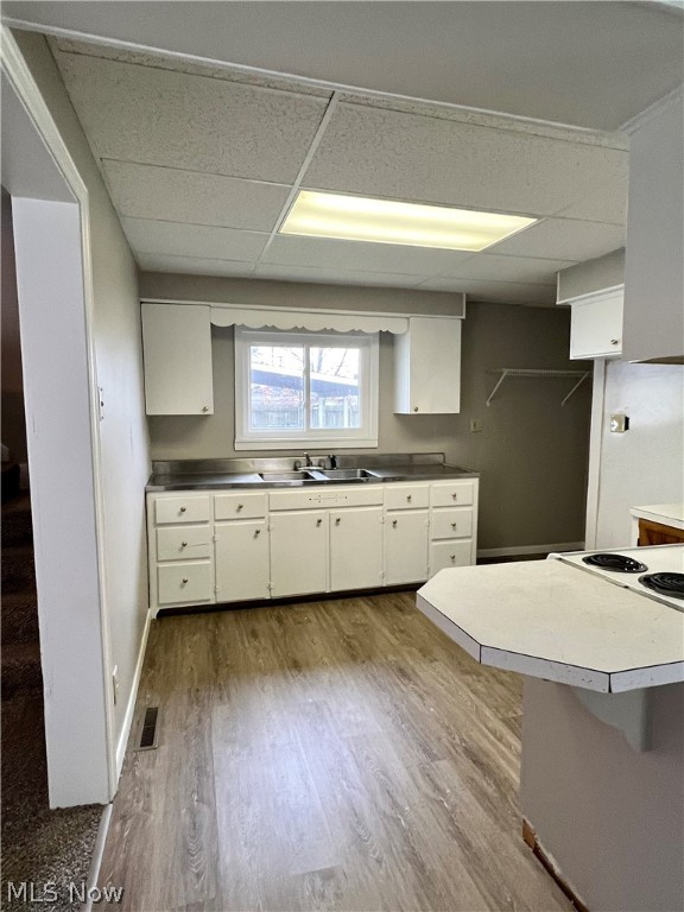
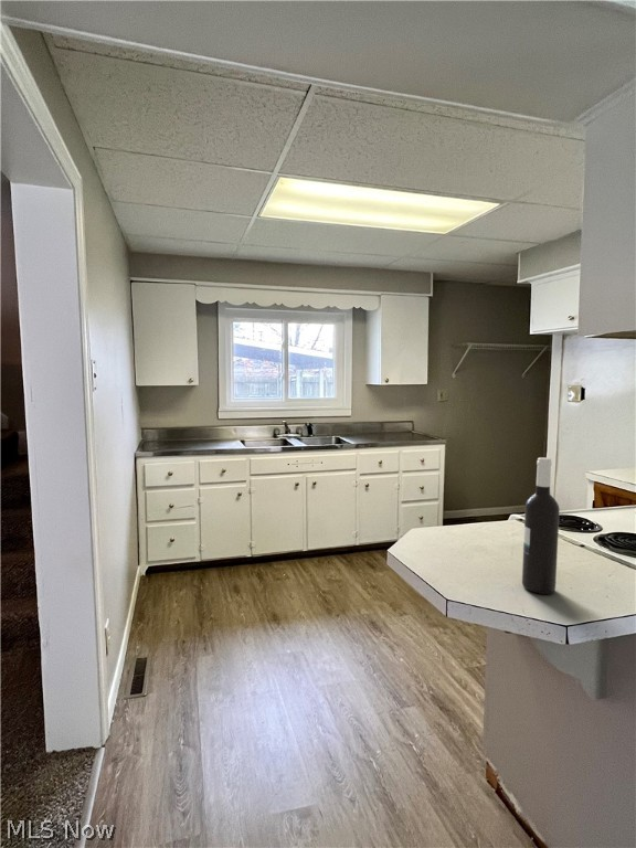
+ wine bottle (541, 523)
